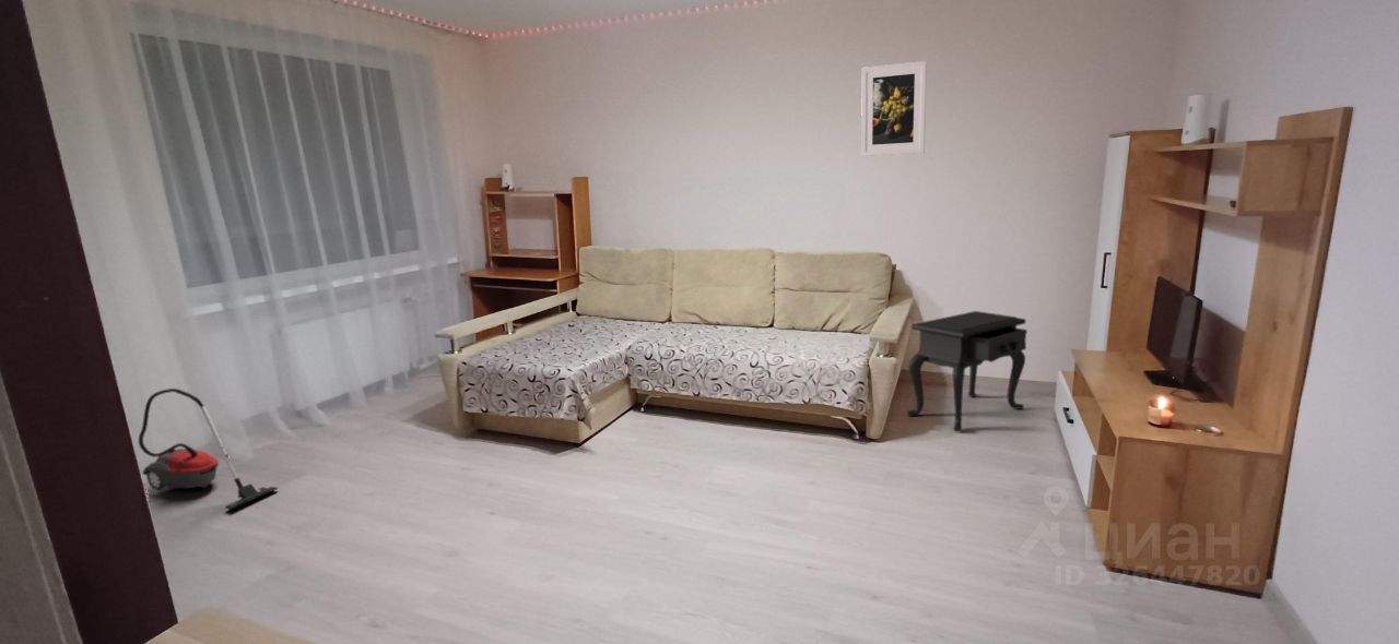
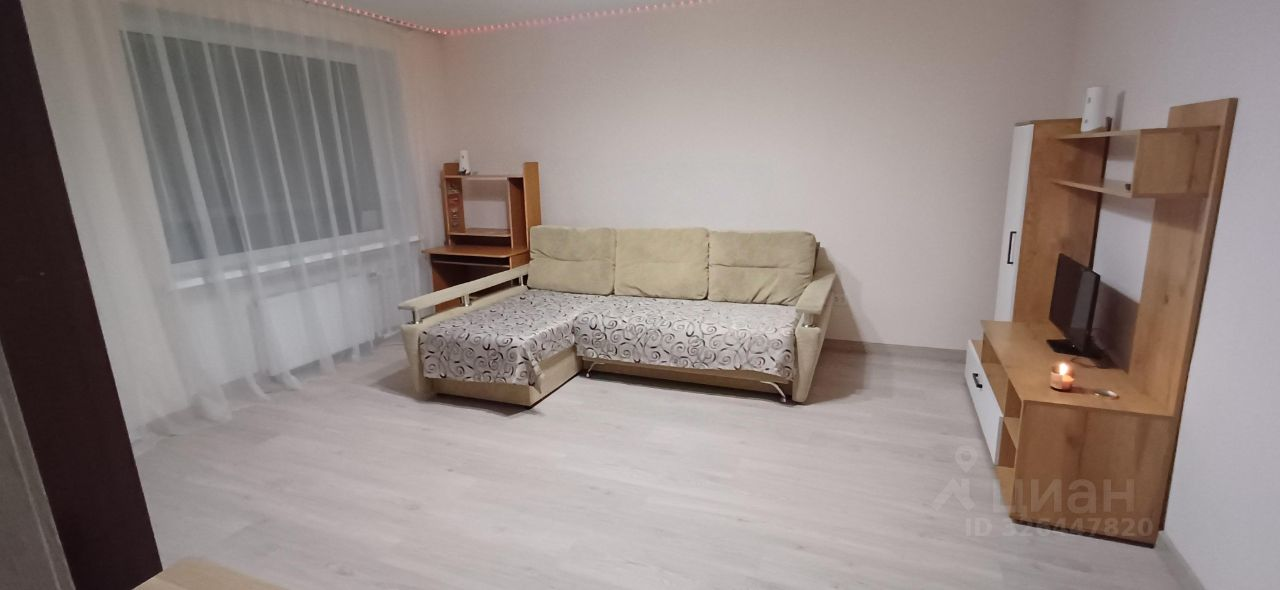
- side table (974, 368)
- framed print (893, 109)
- vacuum cleaner (185, 444)
